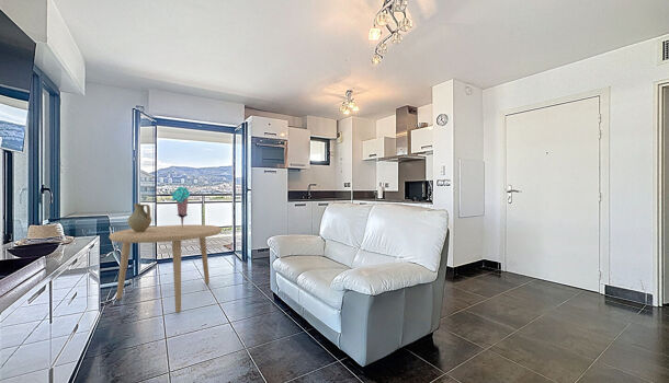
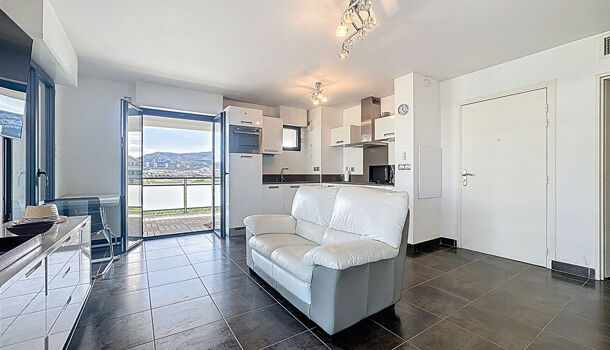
- ceramic jug (139, 217)
- bouquet (180, 208)
- dining table (173, 263)
